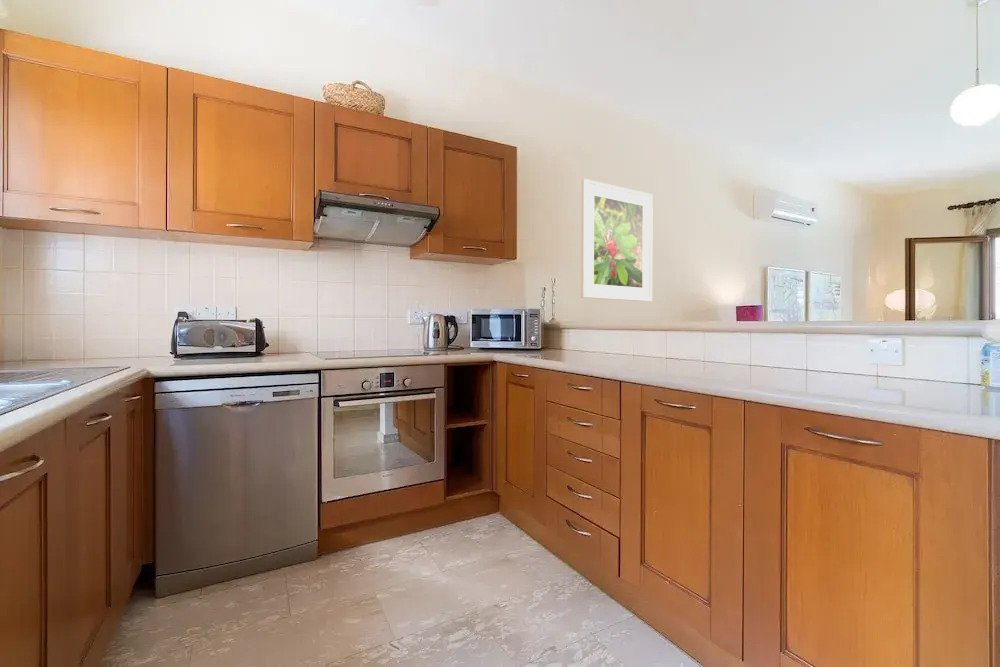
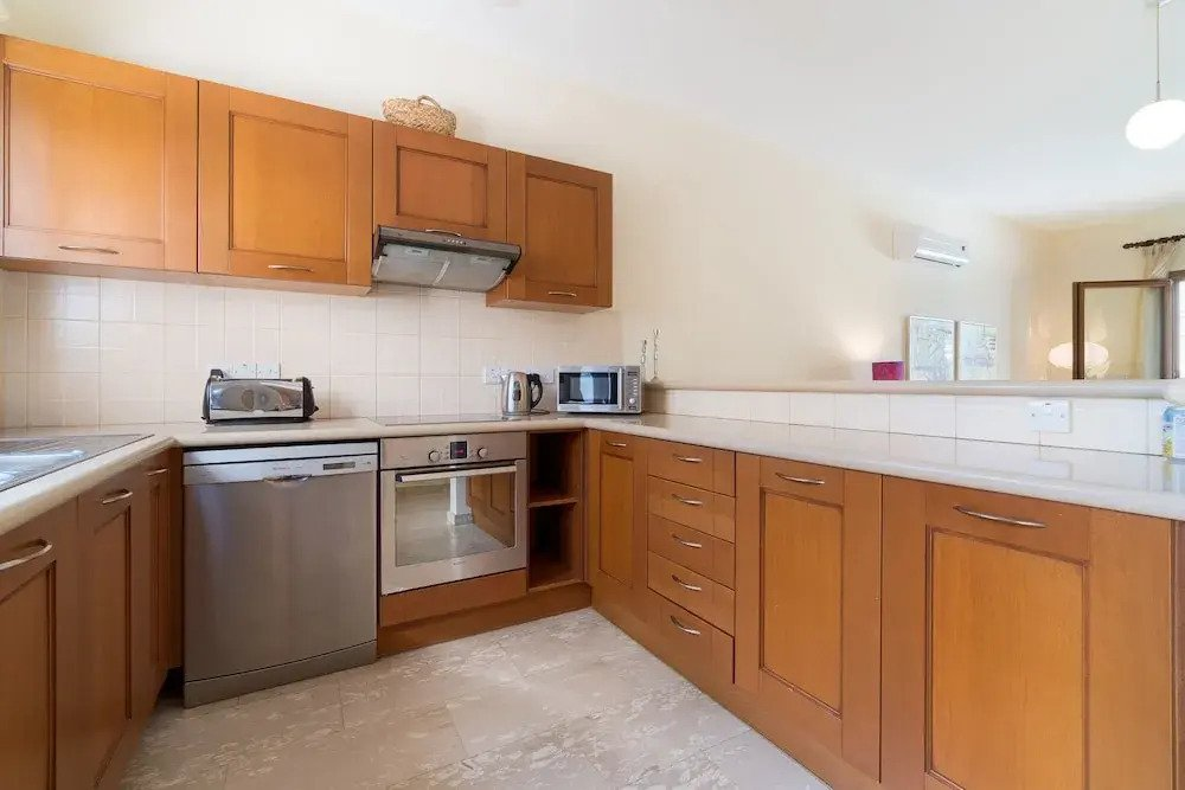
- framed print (618, 243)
